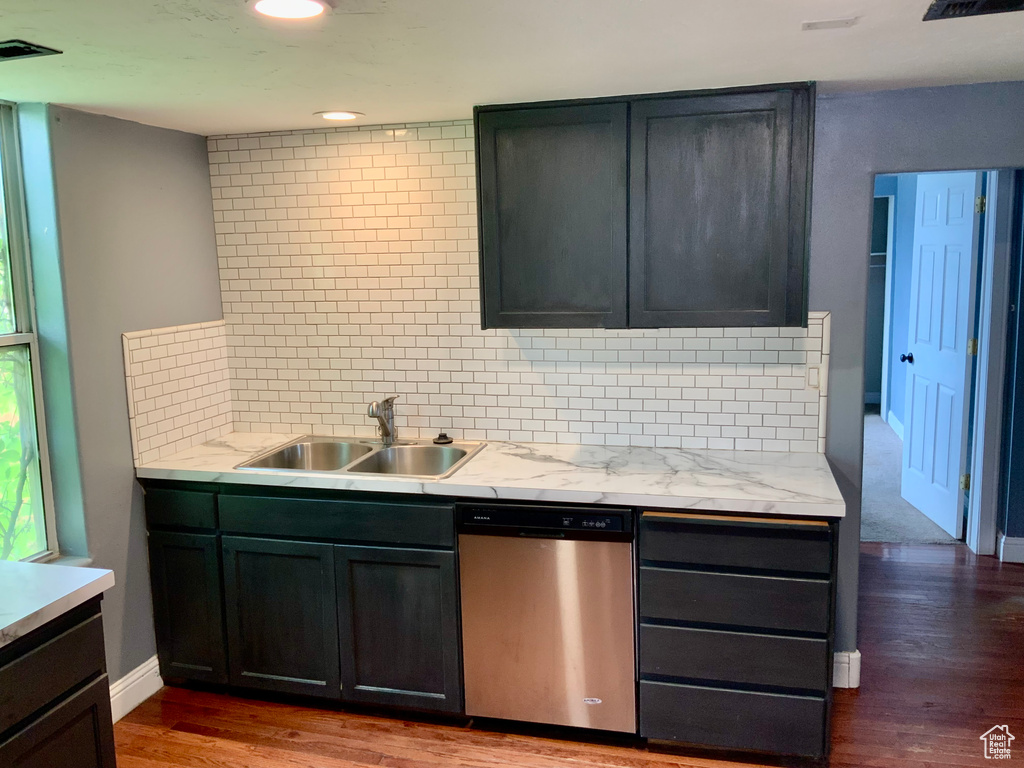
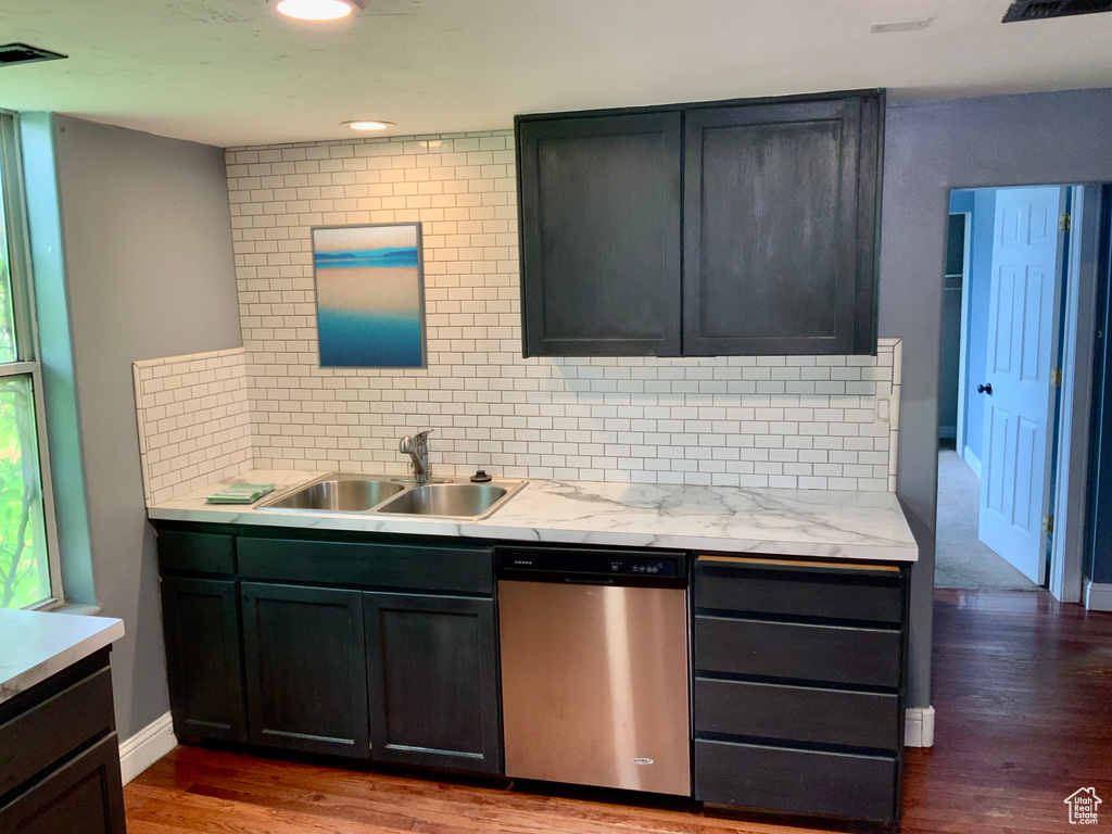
+ wall art (368, 298)
+ dish towel (241, 492)
